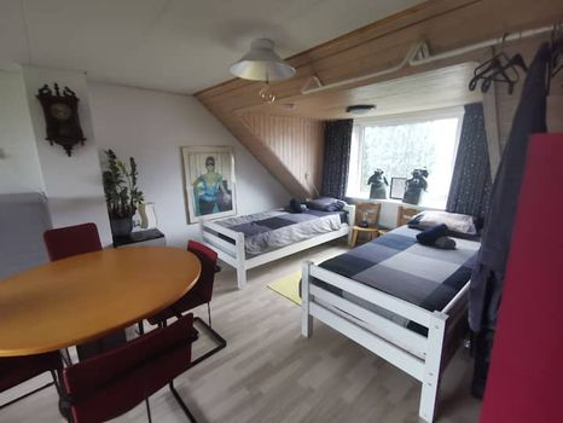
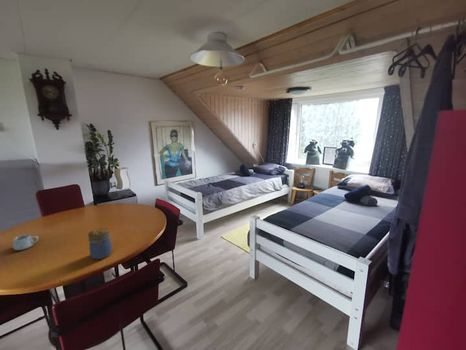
+ mug (26, 241)
+ jar (100, 242)
